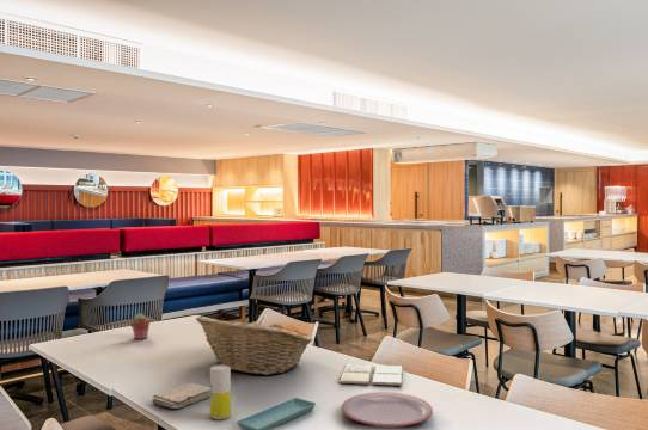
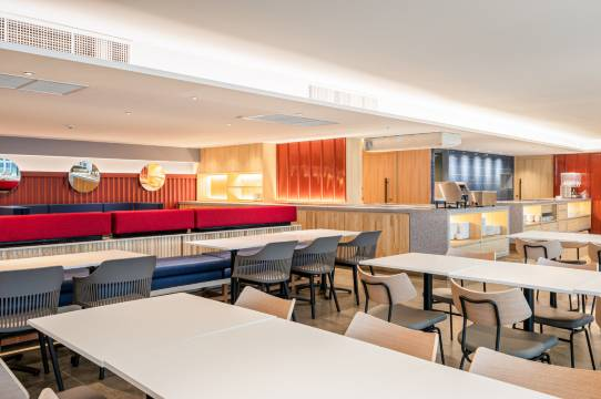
- potted succulent (140, 325)
- beverage can (220, 392)
- saucer (277, 414)
- washcloth (183, 394)
- fruit basket (253, 338)
- plate (386, 410)
- drink coaster (369, 374)
